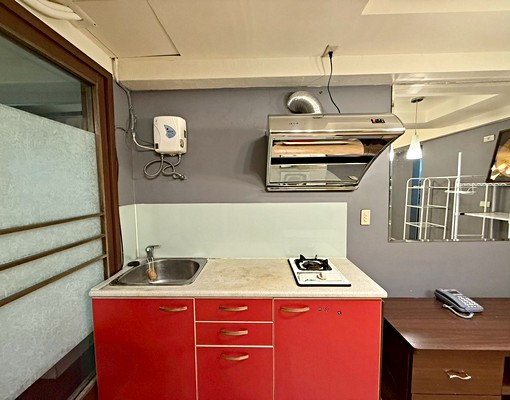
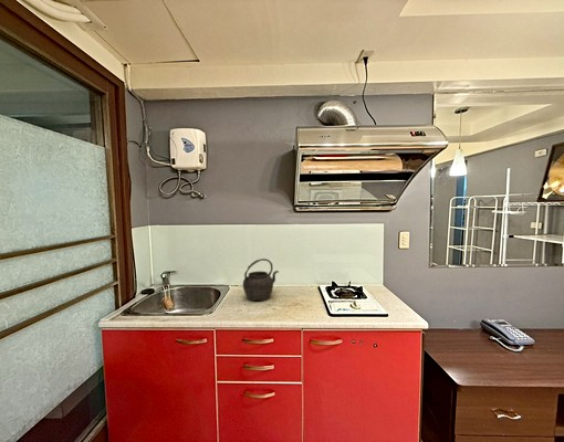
+ kettle (262, 277)
